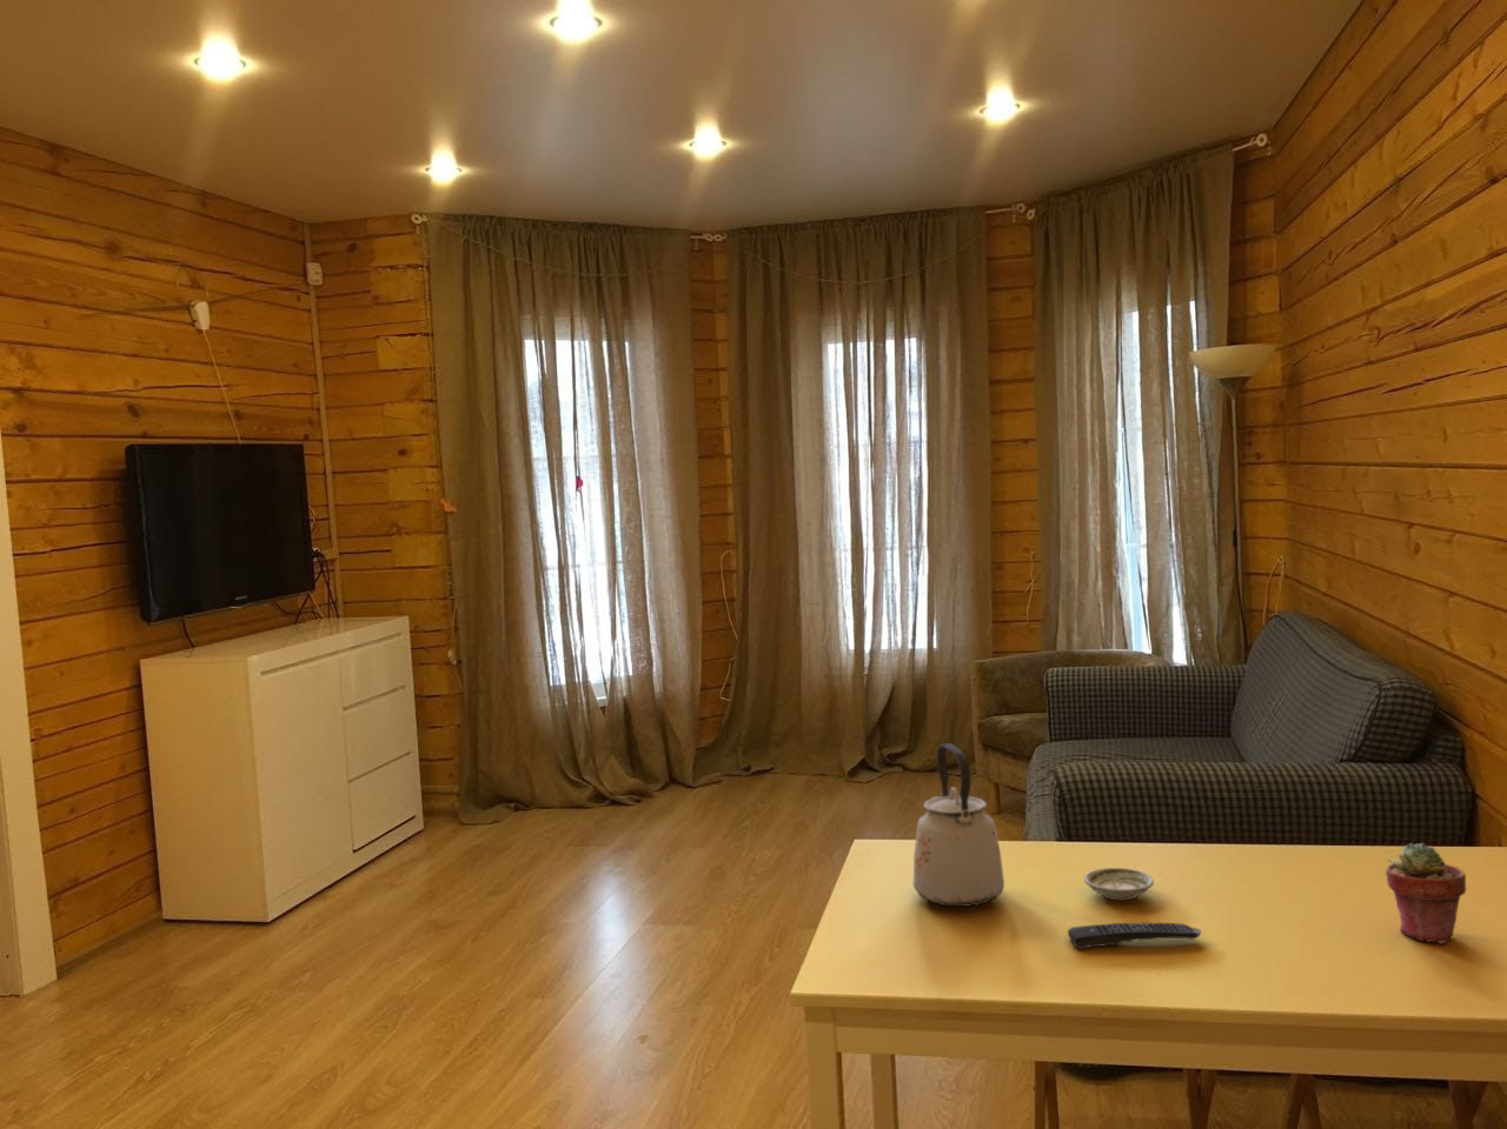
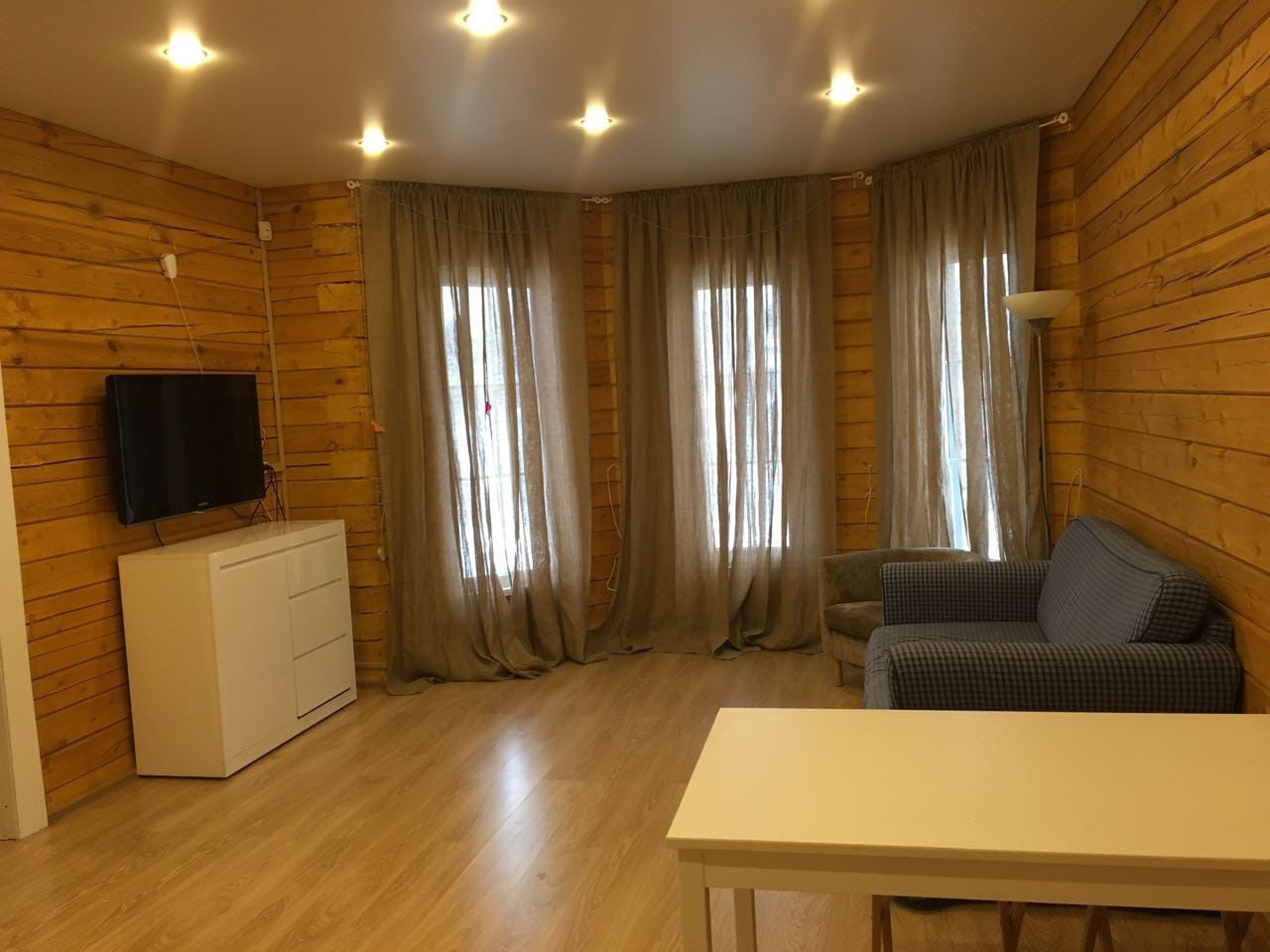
- remote control (1134, 932)
- potted succulent (1425, 888)
- saucer (1119, 886)
- kettle (950, 817)
